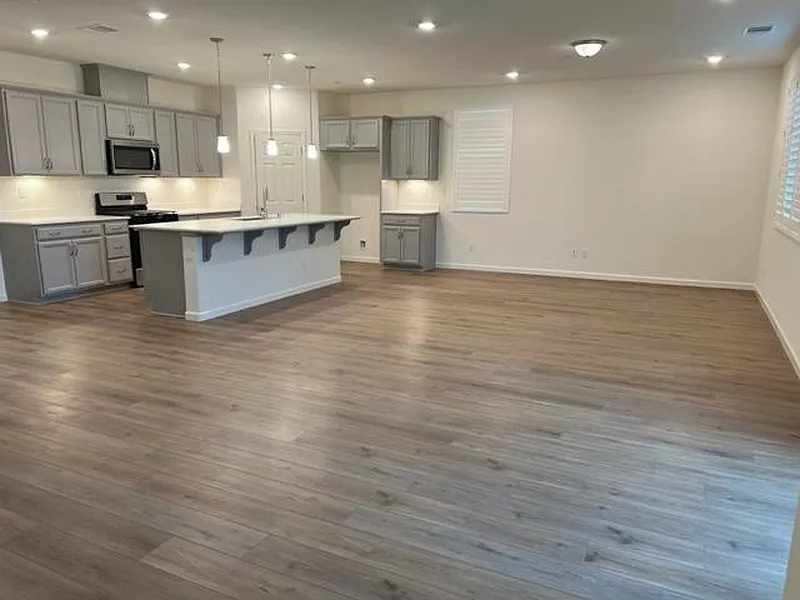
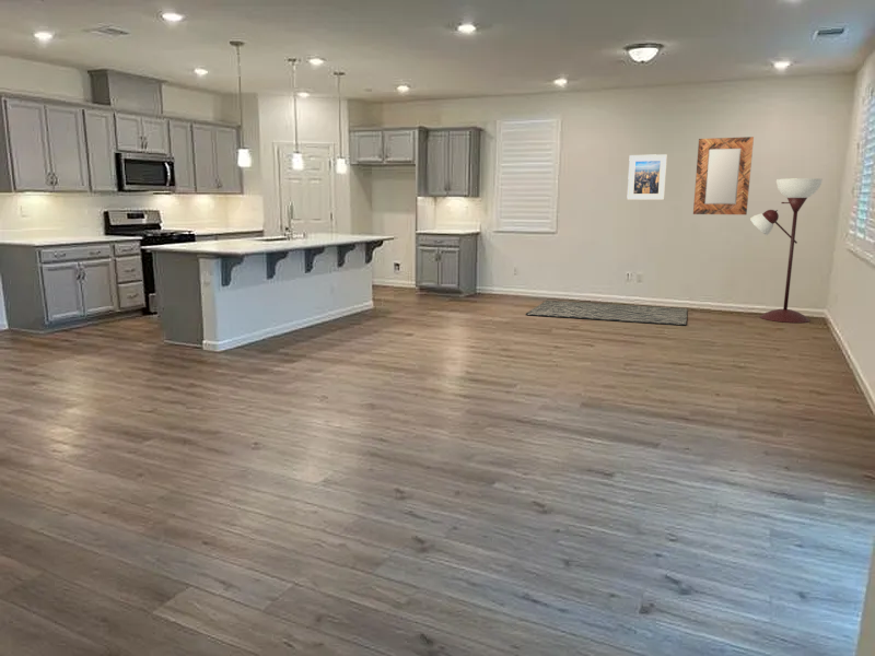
+ home mirror (722, 176)
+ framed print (646, 177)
+ rug (608, 311)
+ floor lamp (790, 249)
